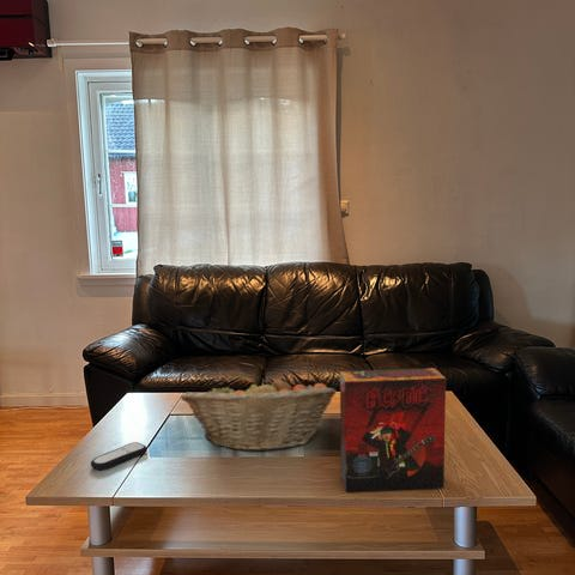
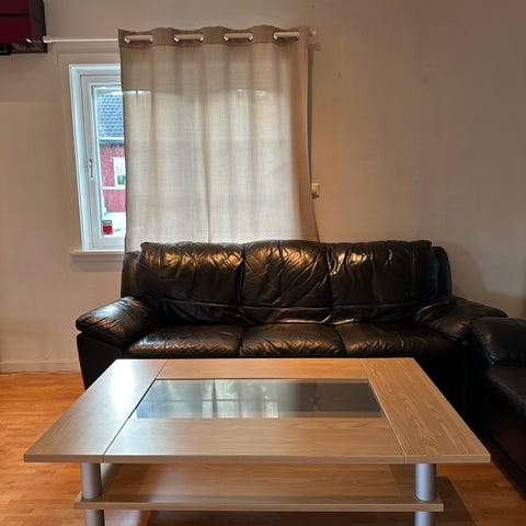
- fruit basket (259, 405)
- board game (391, 429)
- remote control (119, 455)
